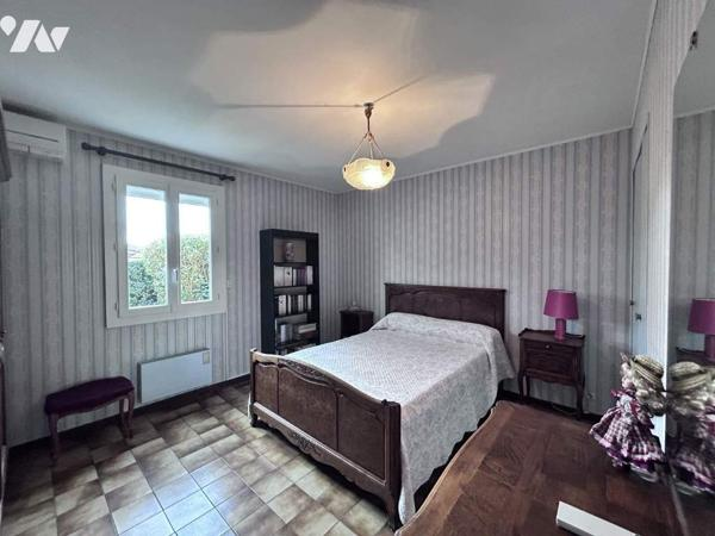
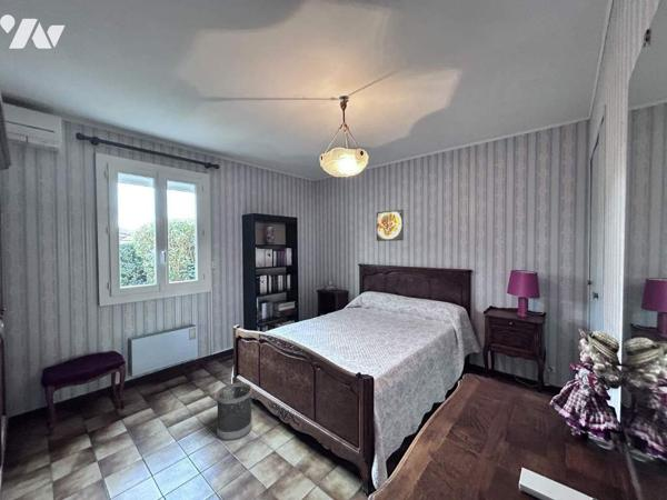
+ wastebasket (235, 409)
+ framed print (389, 226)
